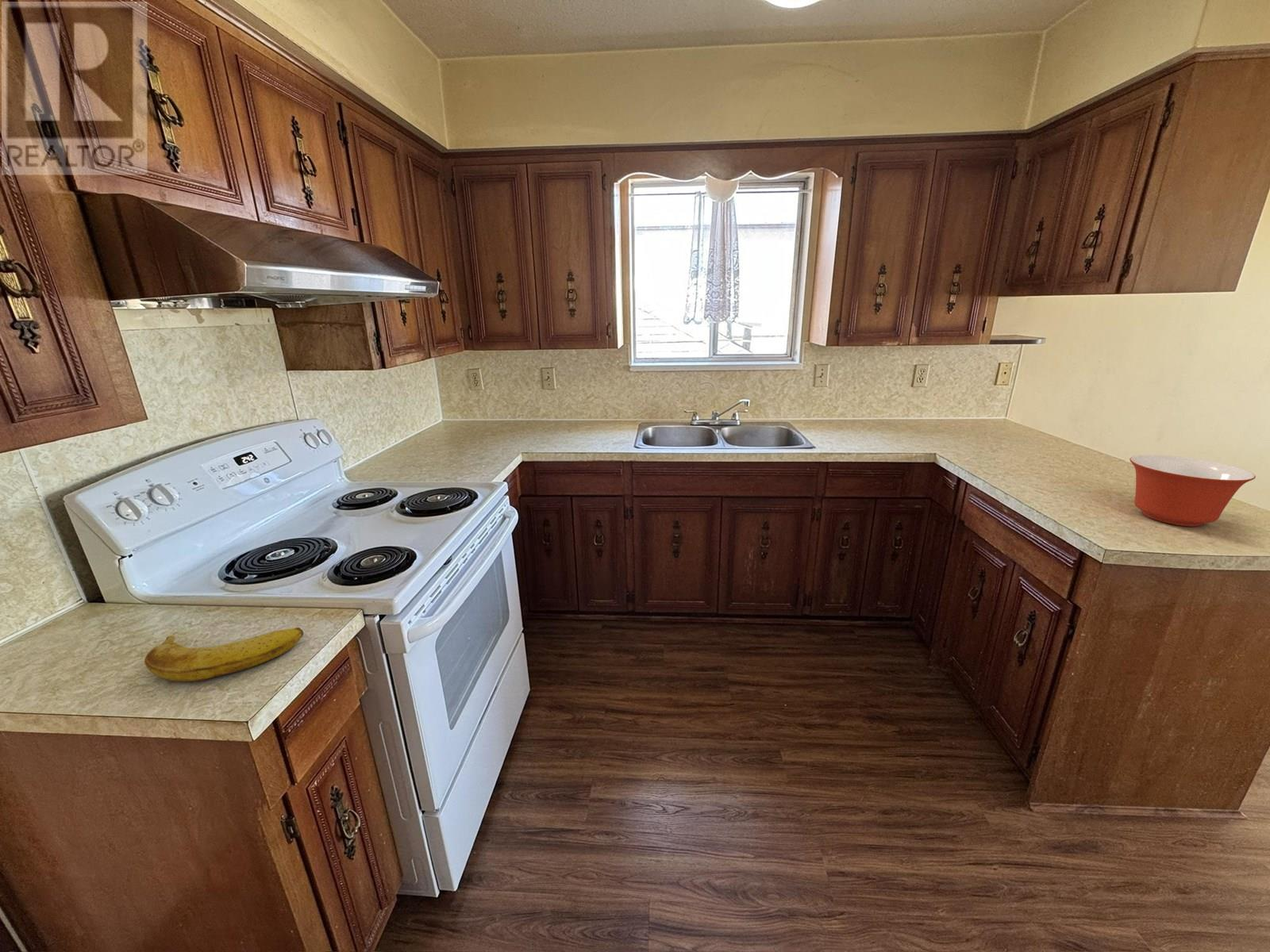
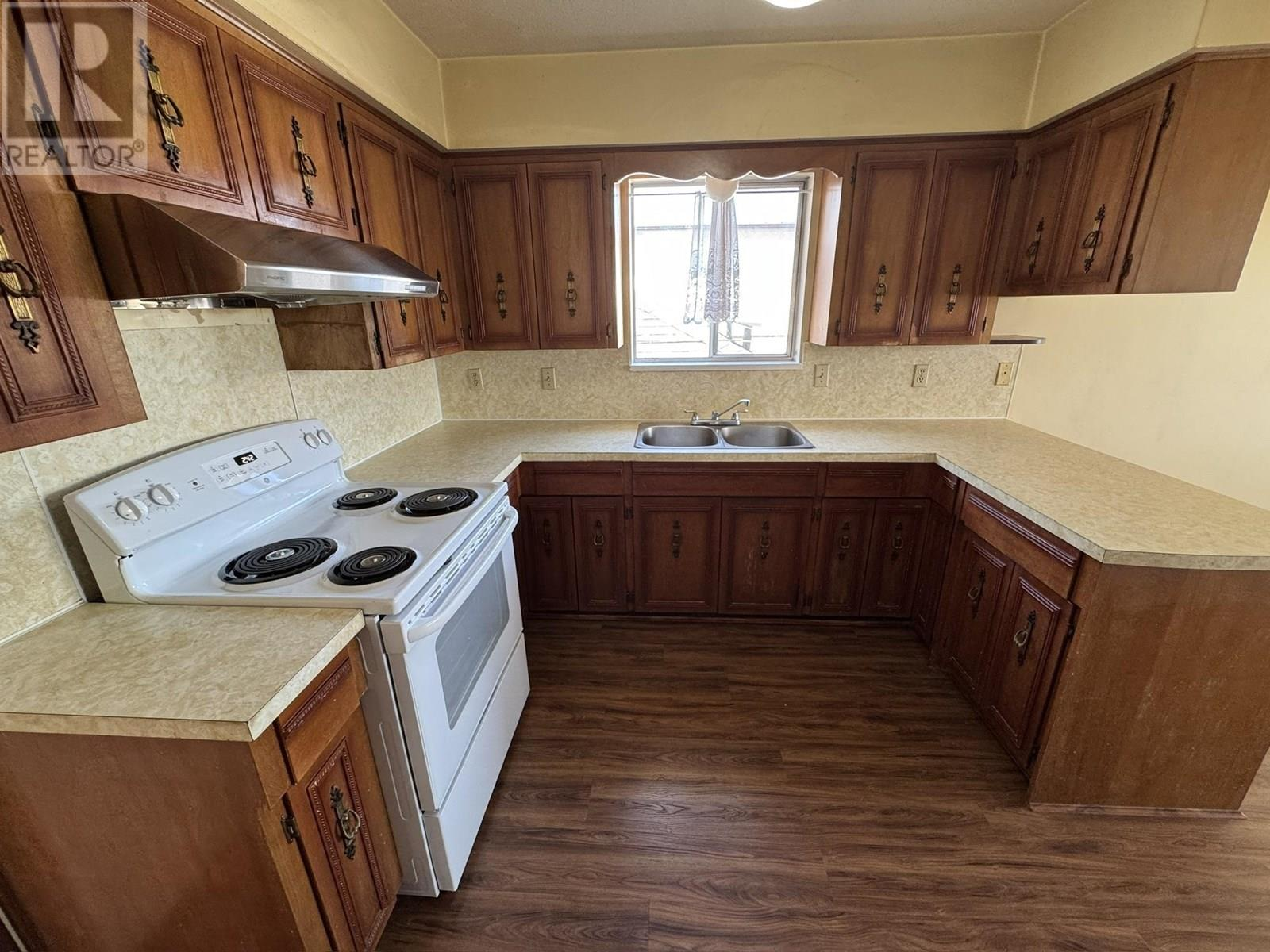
- banana (219, 646)
- mixing bowl (1180, 492)
